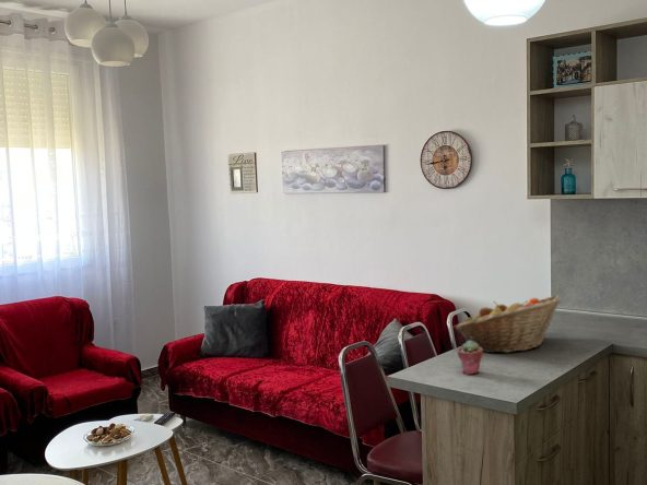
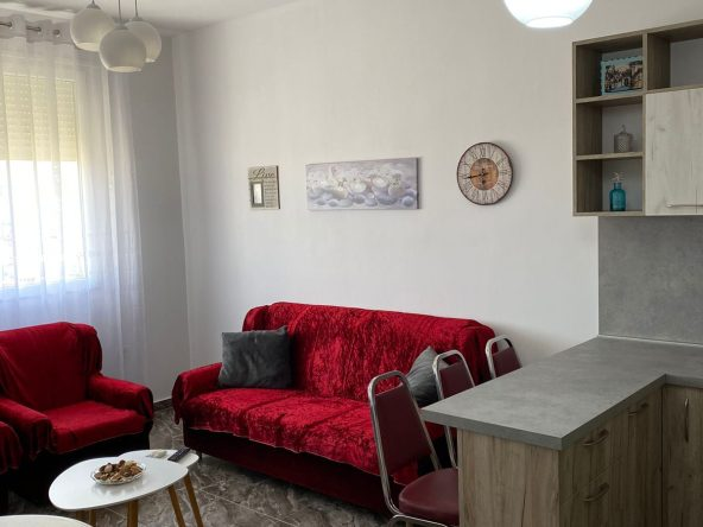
- potted succulent (470, 356)
- fruit basket (509, 320)
